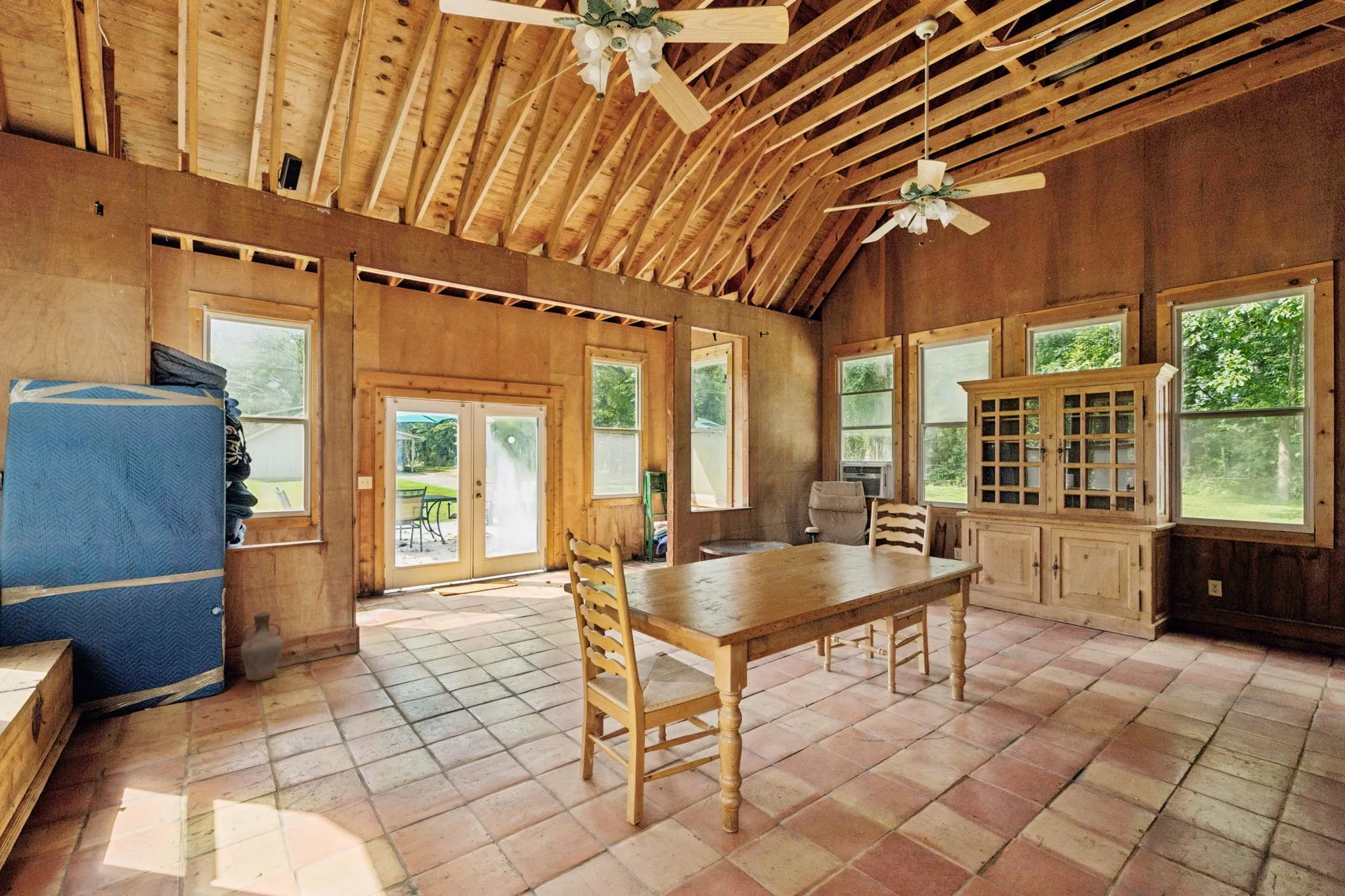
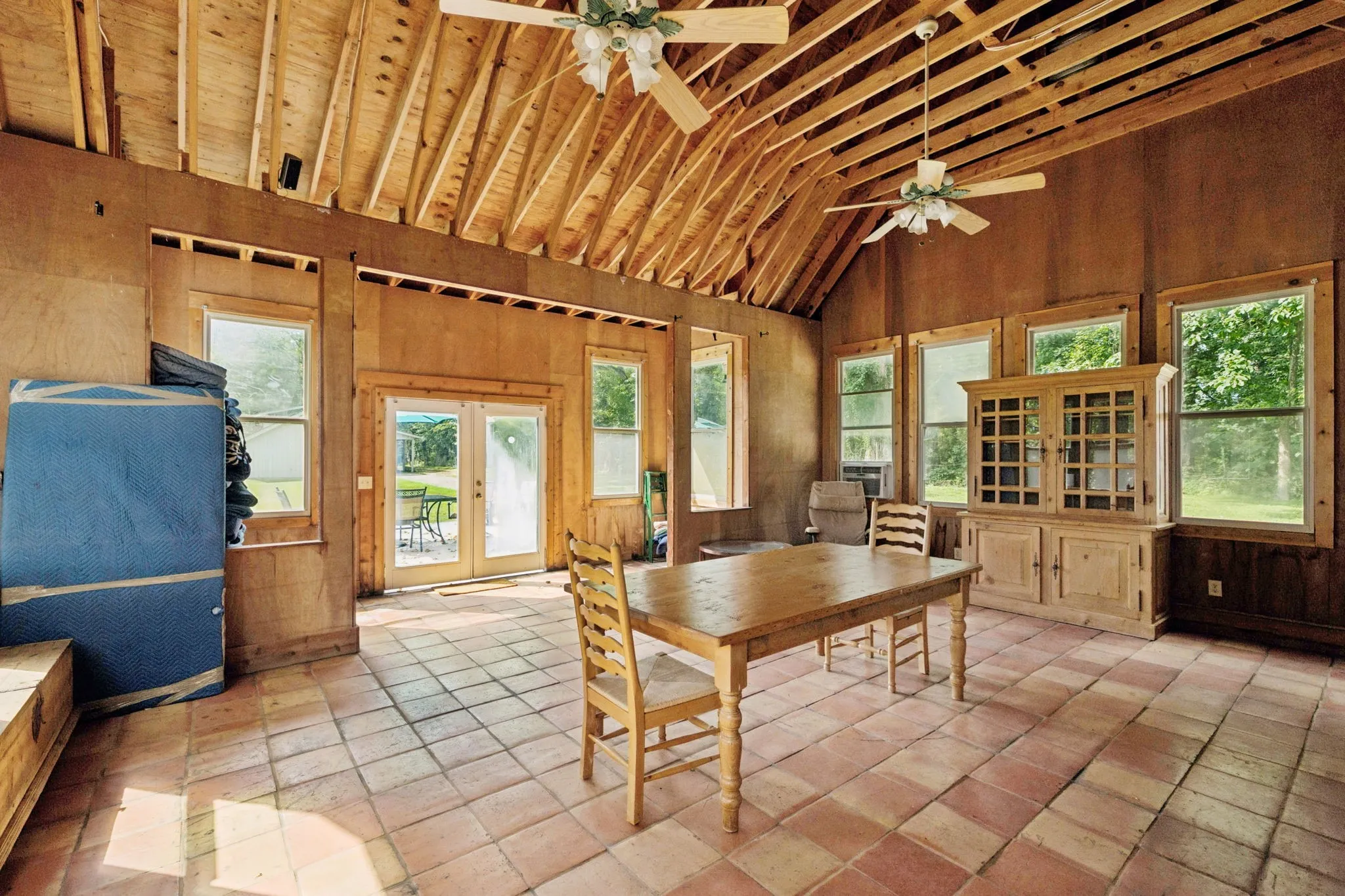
- vase (262, 645)
